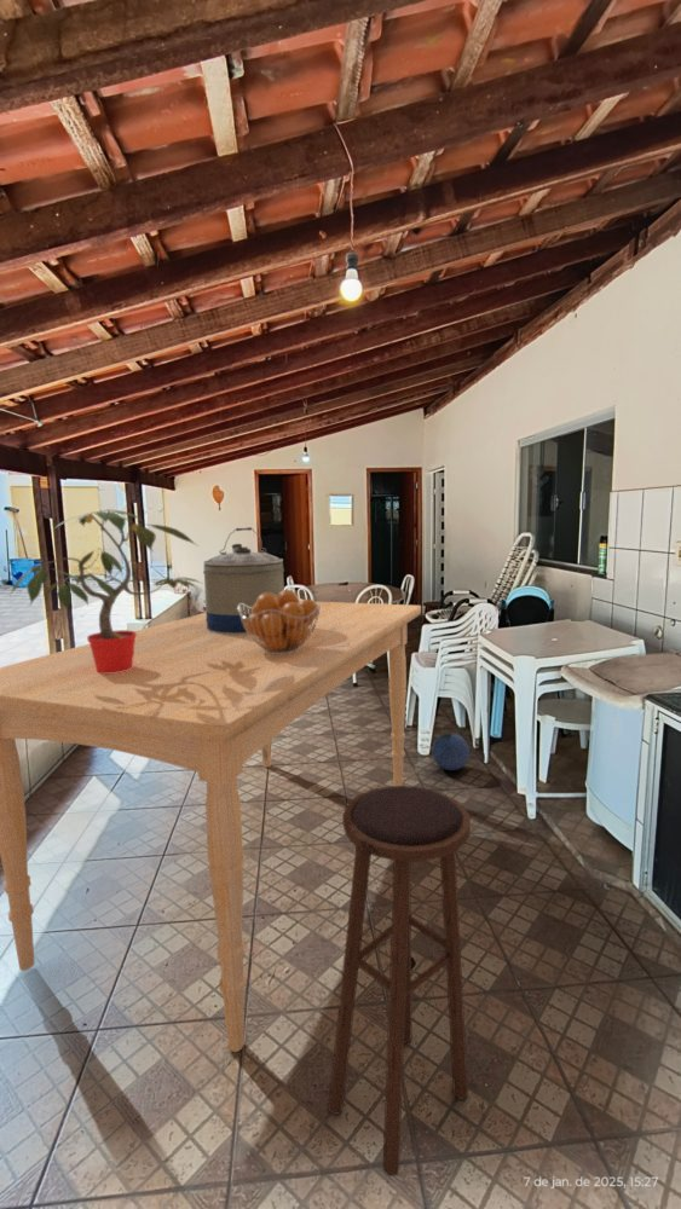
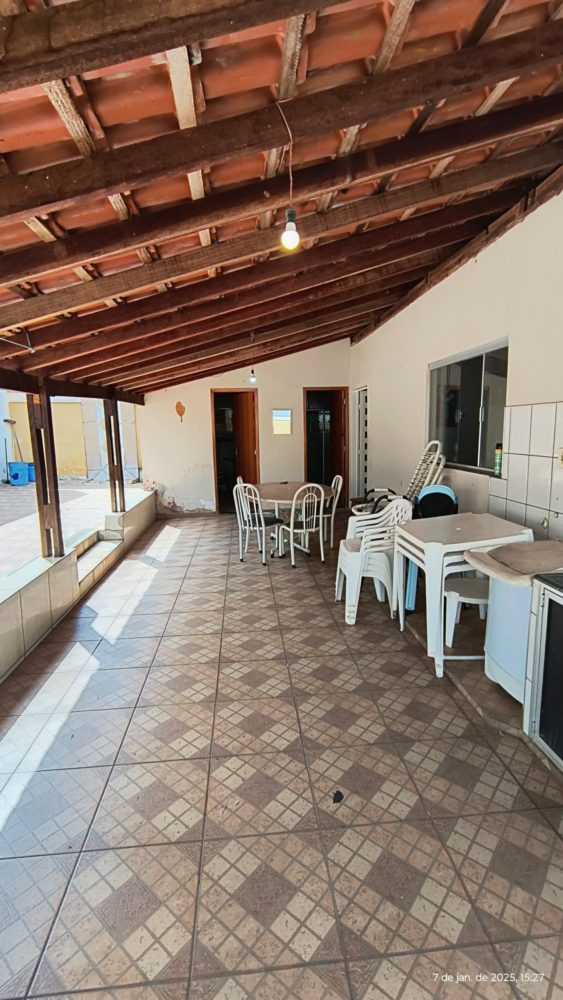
- water jug (244, 577)
- stool (402, 959)
- dining table (252, 747)
- fruit basket (279, 620)
- ball (450, 751)
- potted plant (119, 589)
